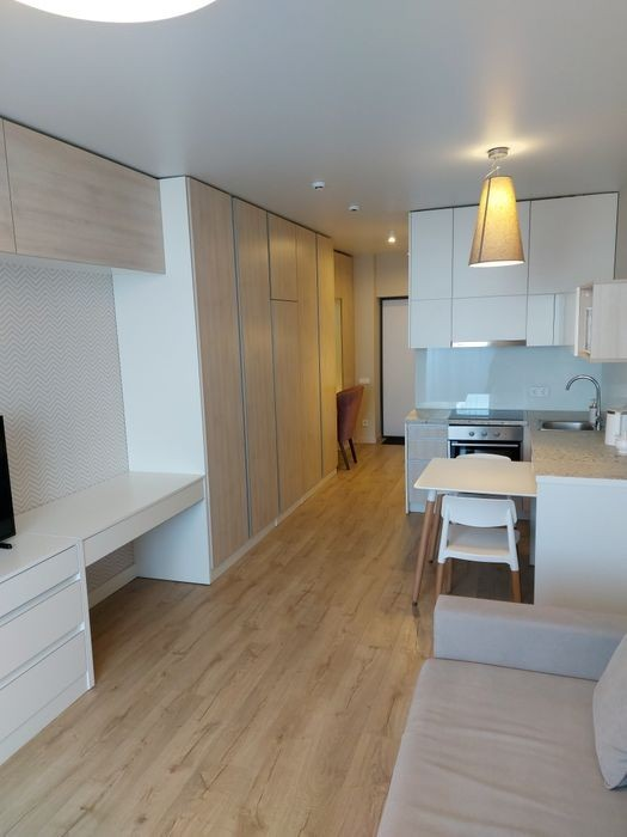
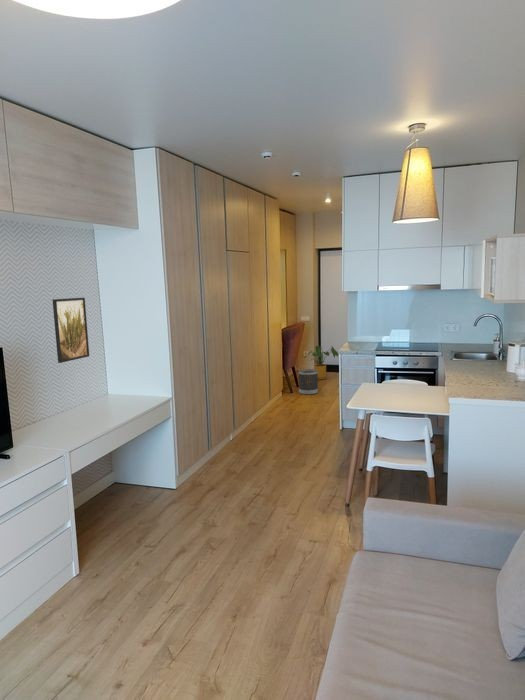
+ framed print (71, 329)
+ house plant (321, 362)
+ wastebasket (308, 381)
